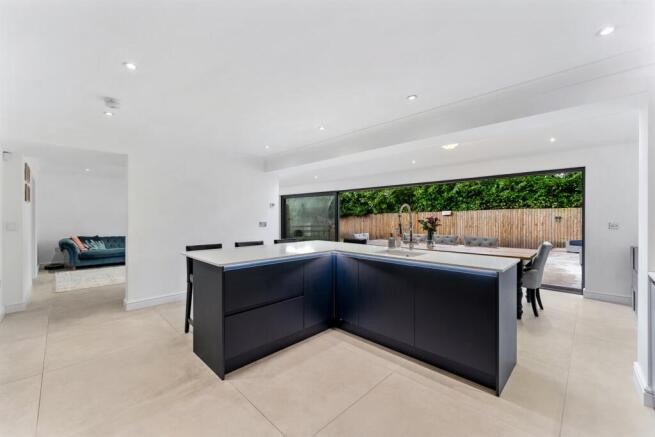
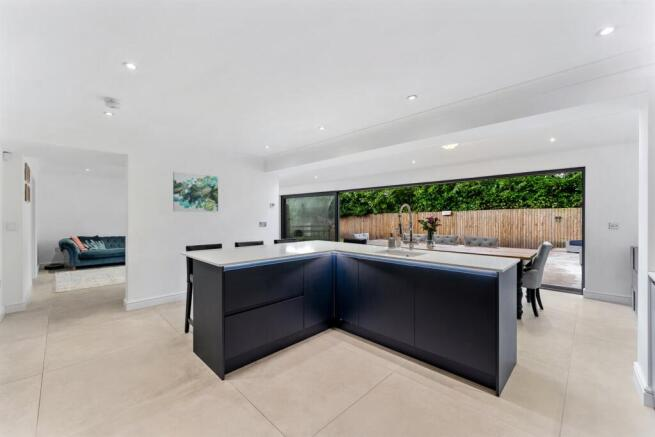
+ wall art (196, 193)
